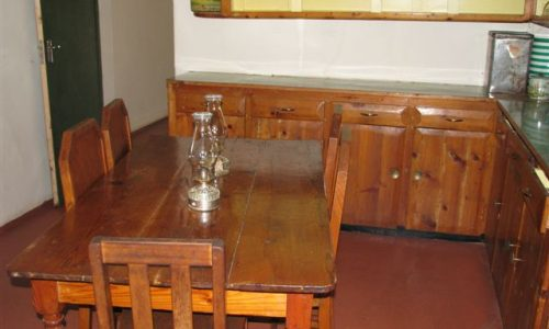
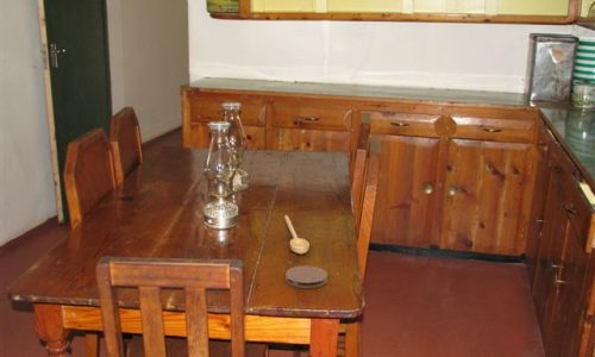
+ coaster (306, 276)
+ spoon (293, 232)
